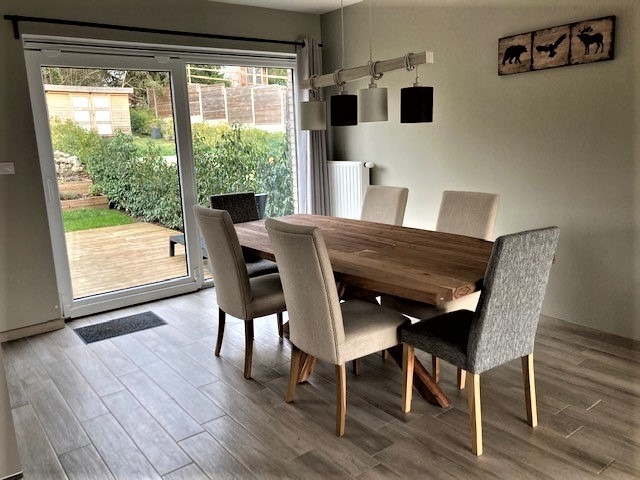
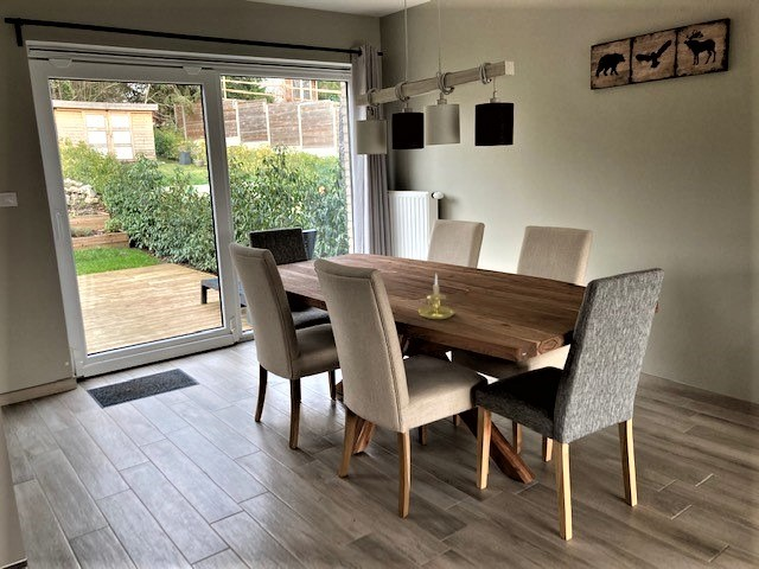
+ candle holder (435, 293)
